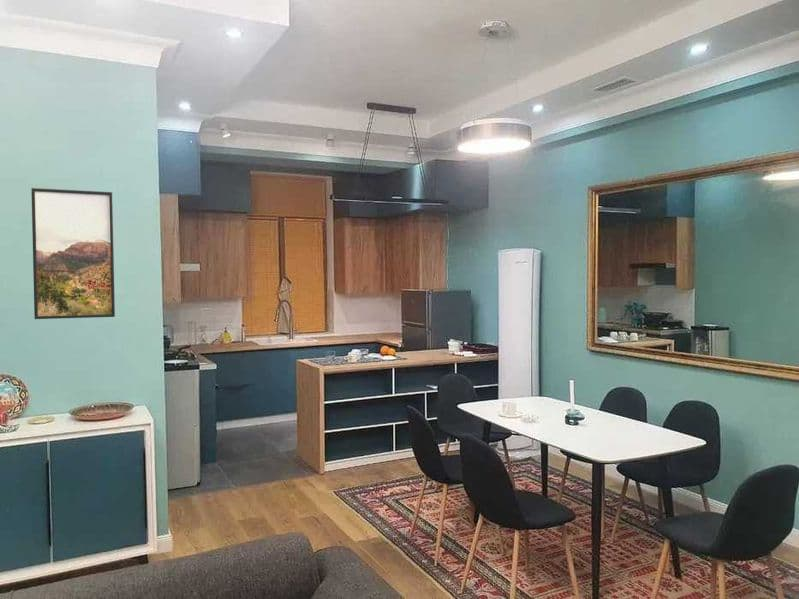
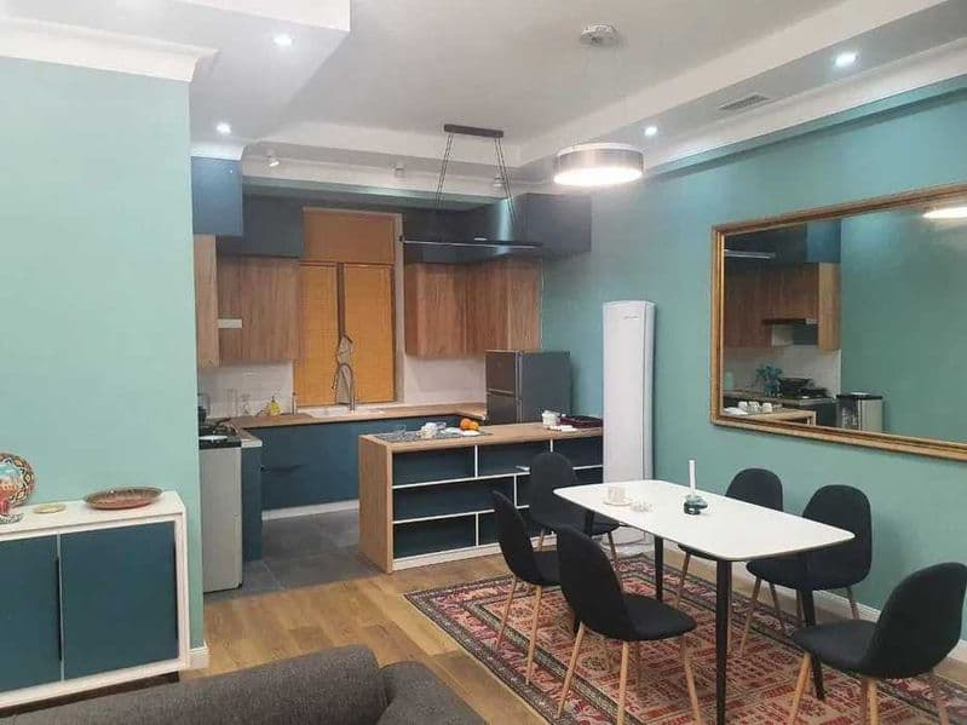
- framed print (74, 254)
